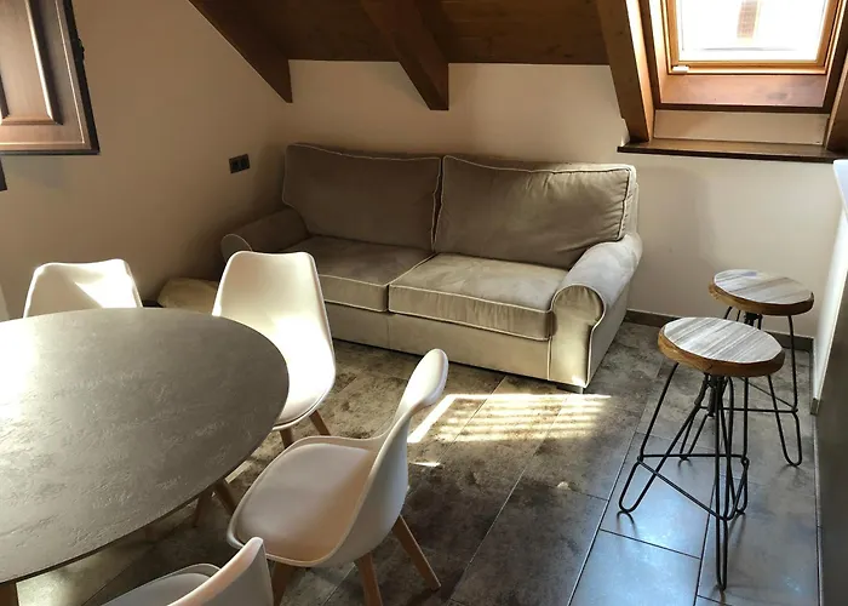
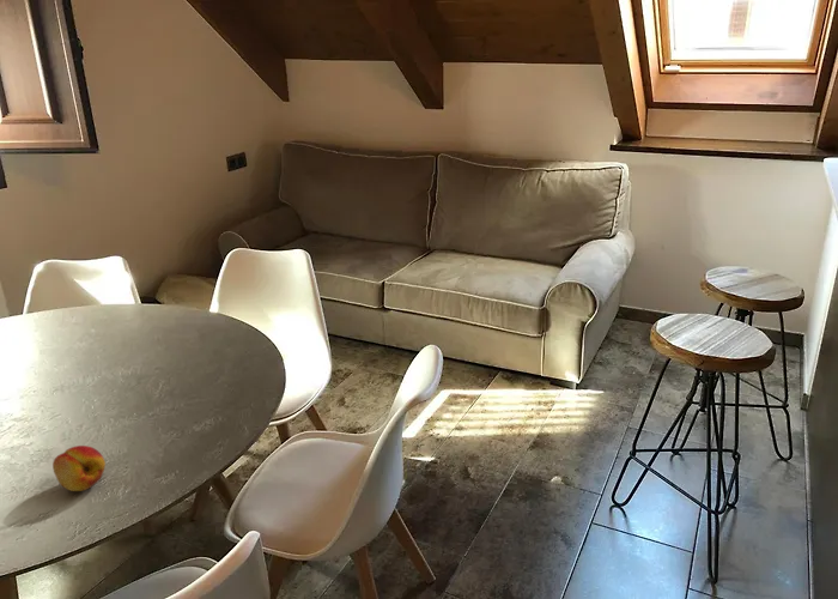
+ fruit (79, 466)
